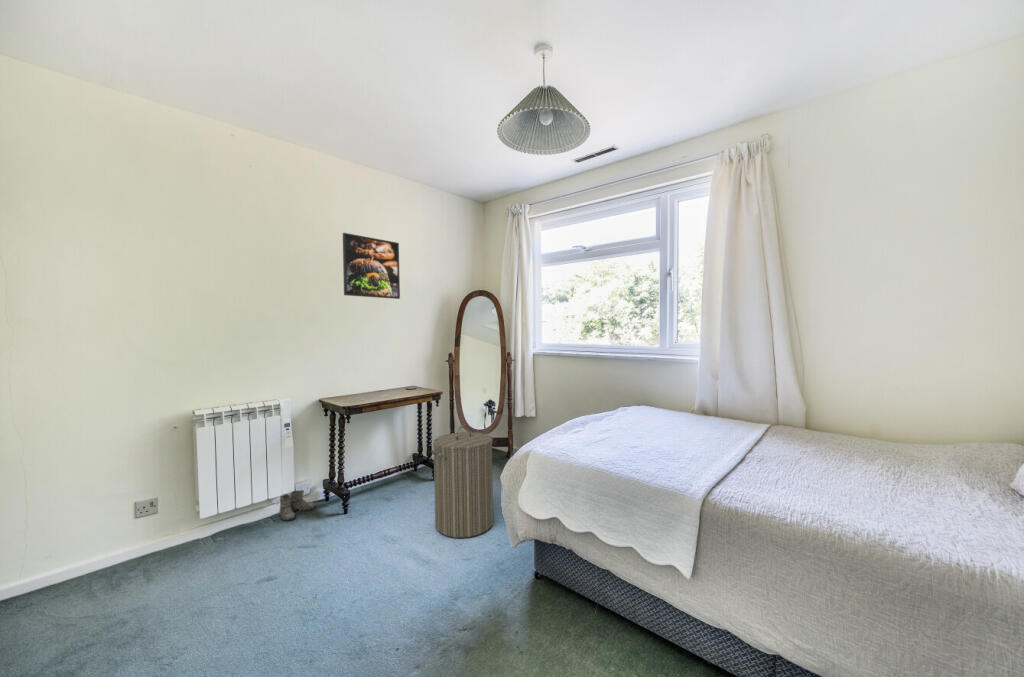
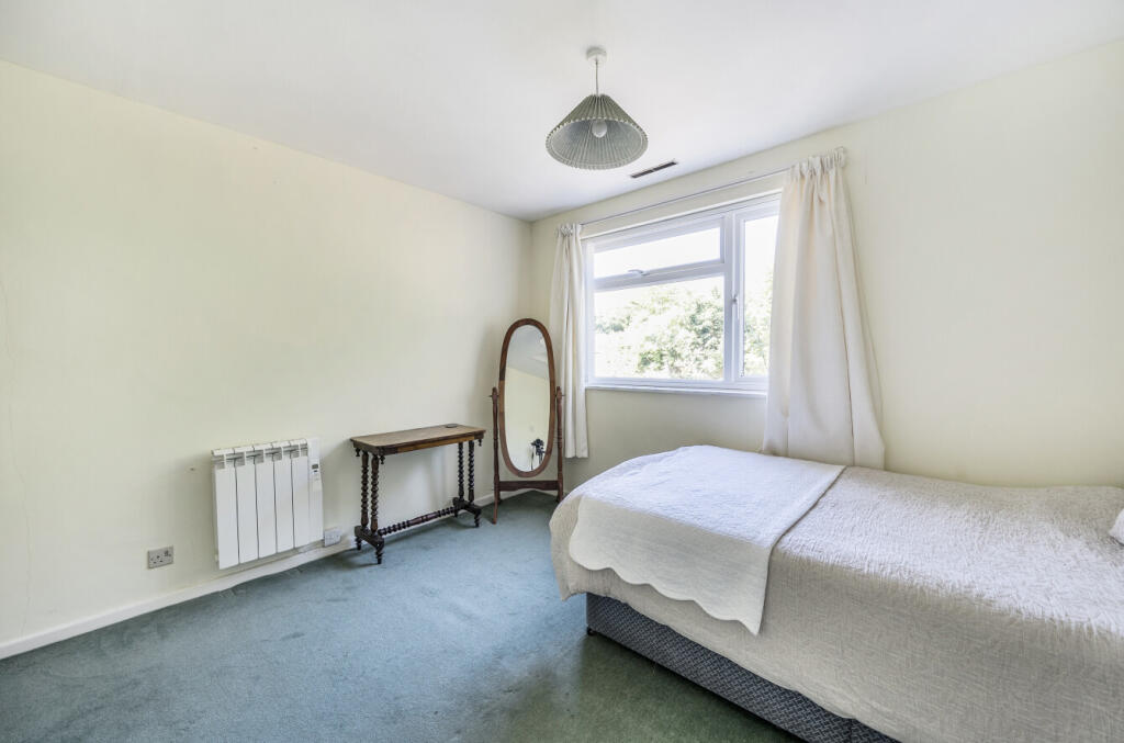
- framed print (372, 267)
- boots (294, 503)
- laundry hamper (463, 474)
